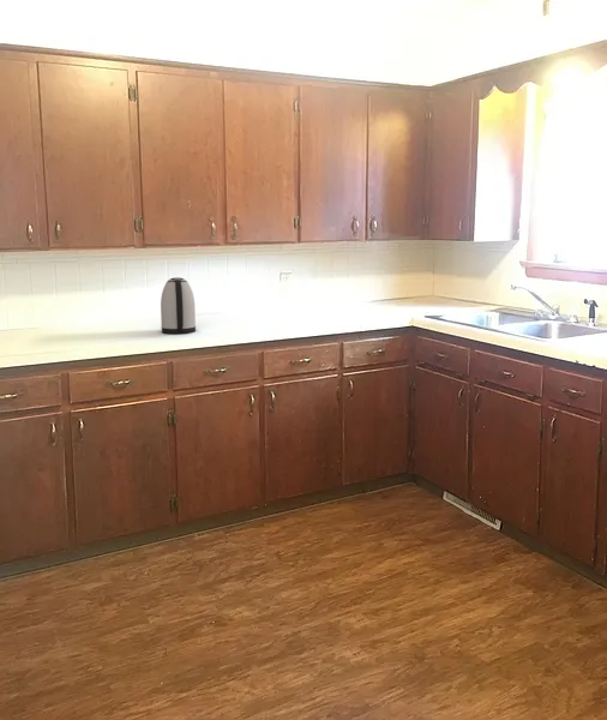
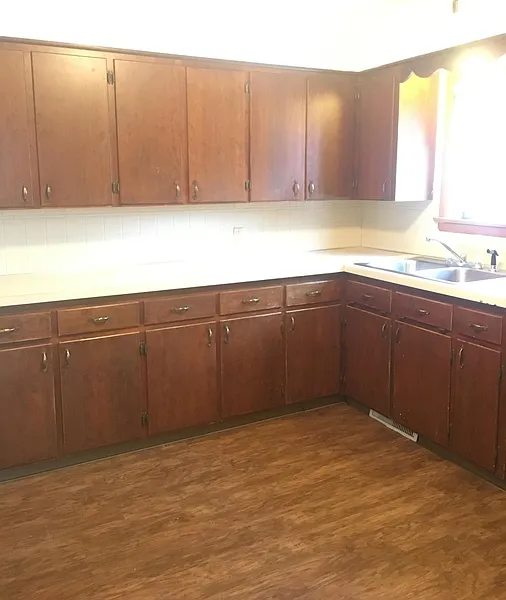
- kettle (178, 305)
